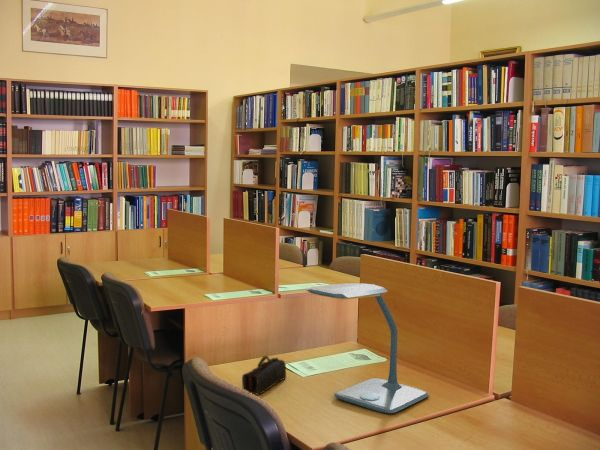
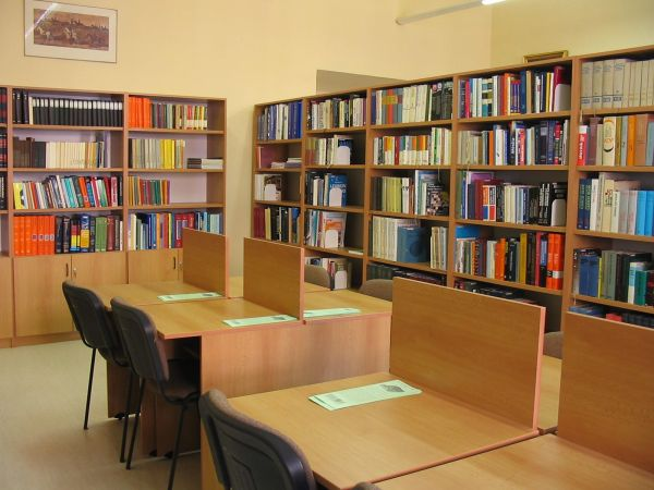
- pencil case (264, 370)
- desk lamp (390, 349)
